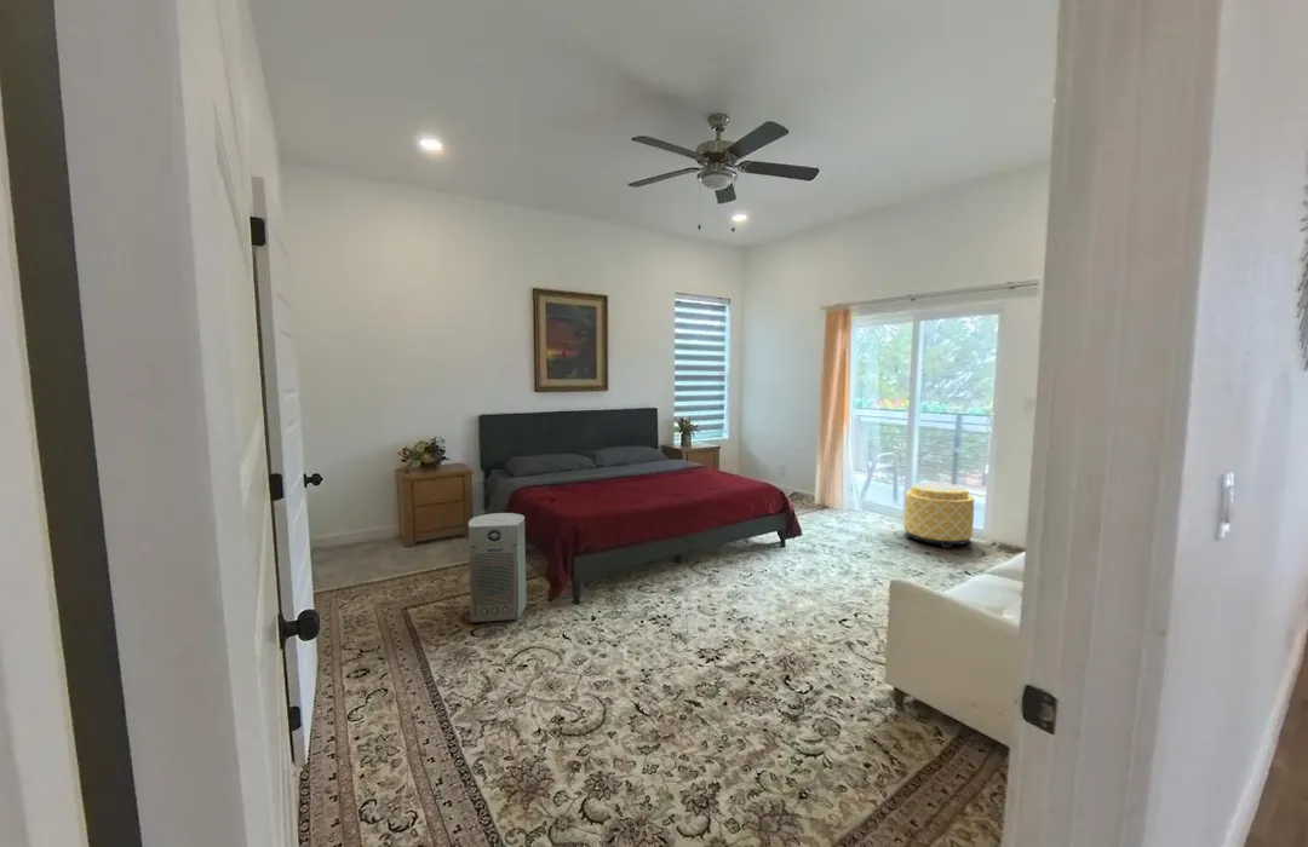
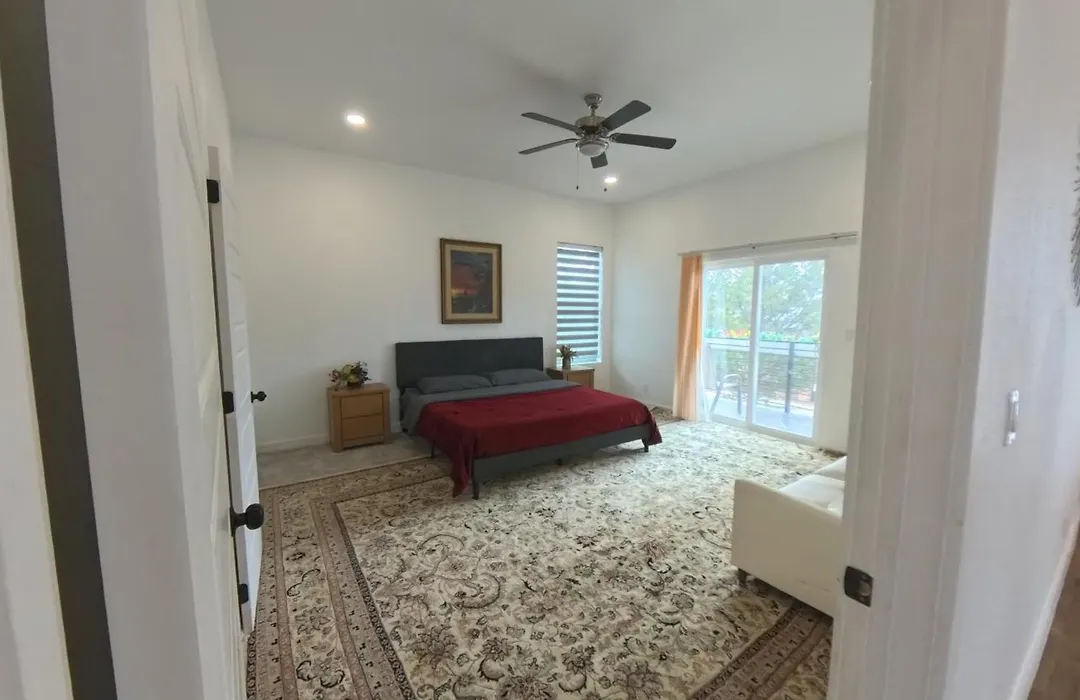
- ottoman (937, 512)
- fan (498, 563)
